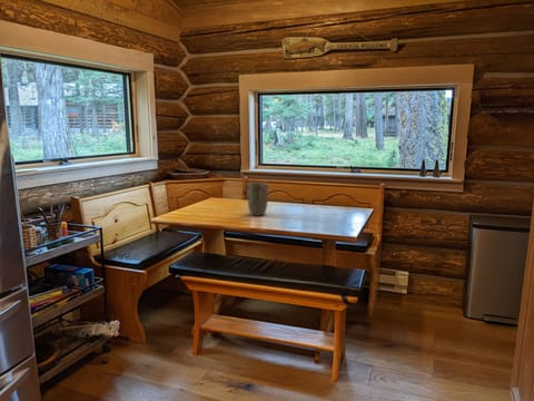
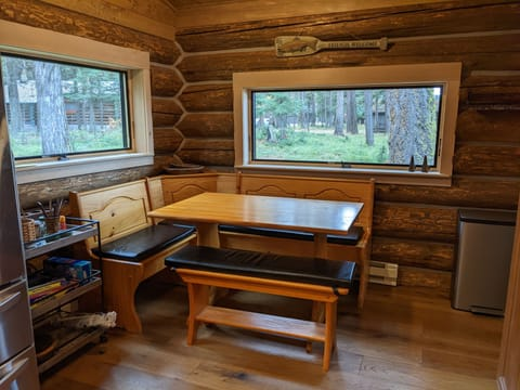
- plant pot (257, 198)
